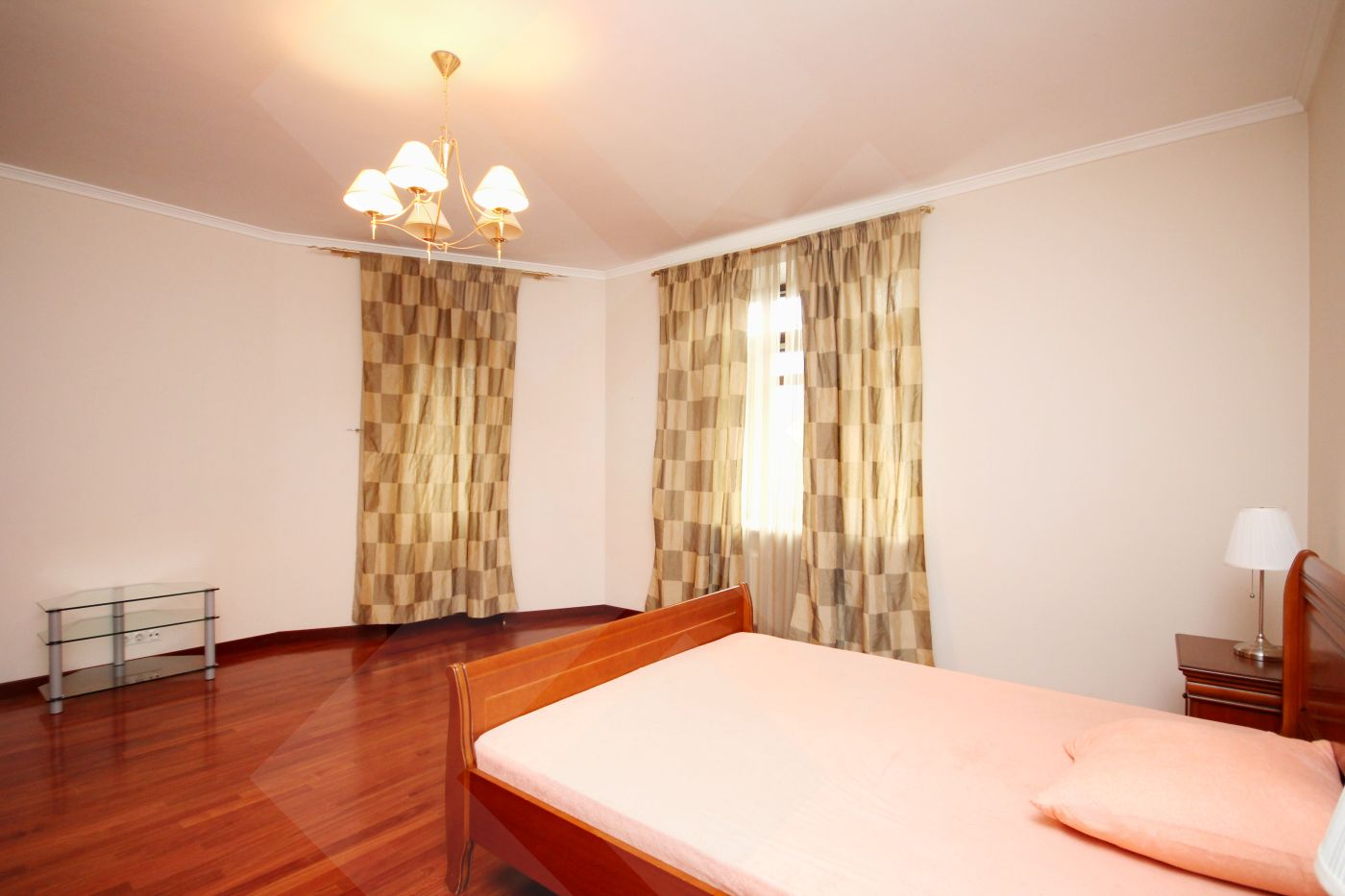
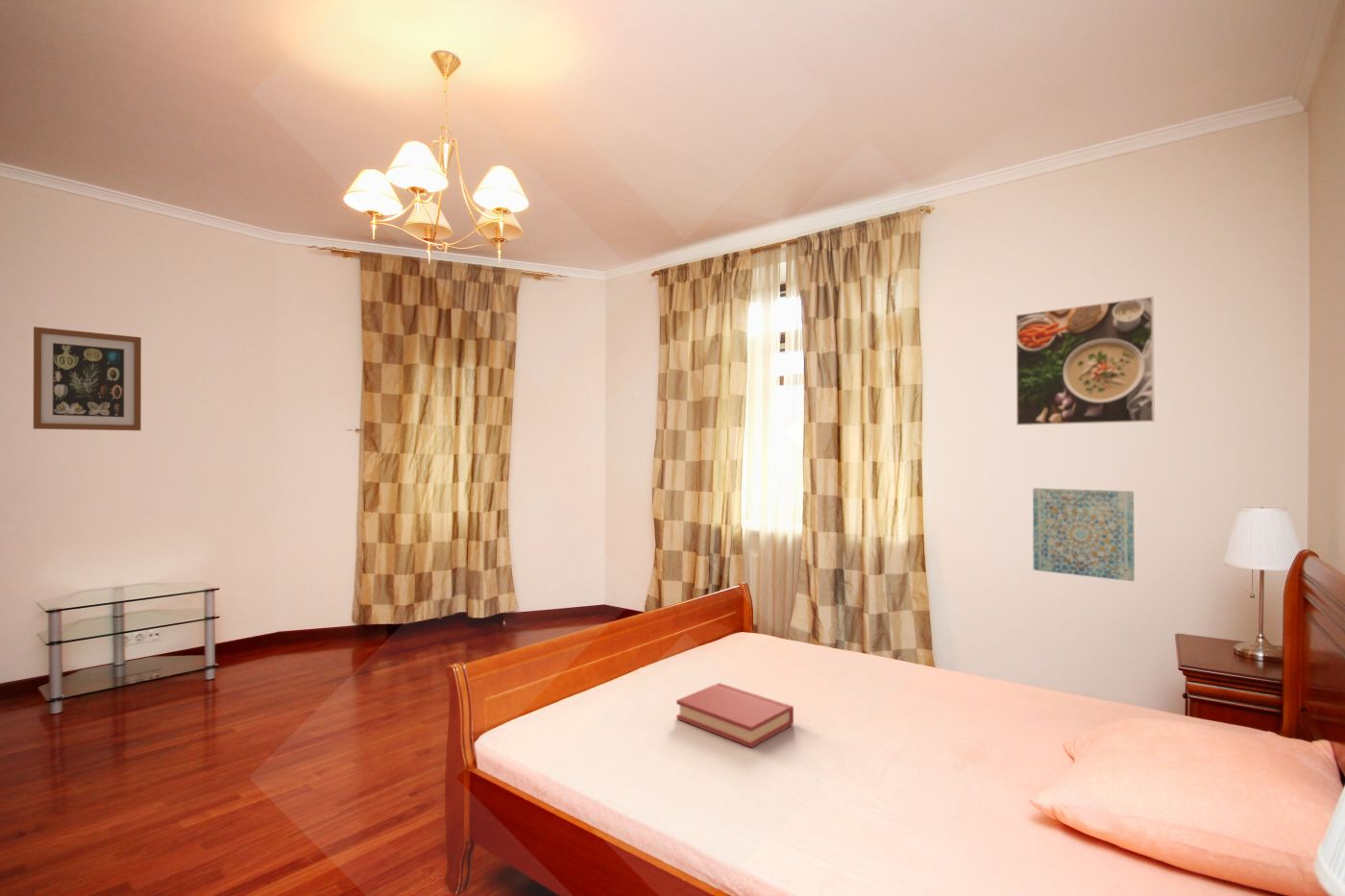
+ wall art (89, 380)
+ wall art (1081, 532)
+ hardback book (734, 712)
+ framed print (1081, 365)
